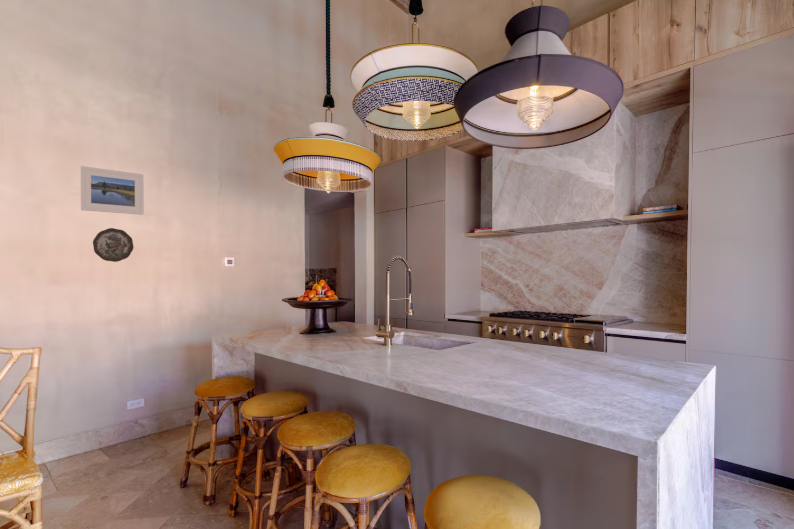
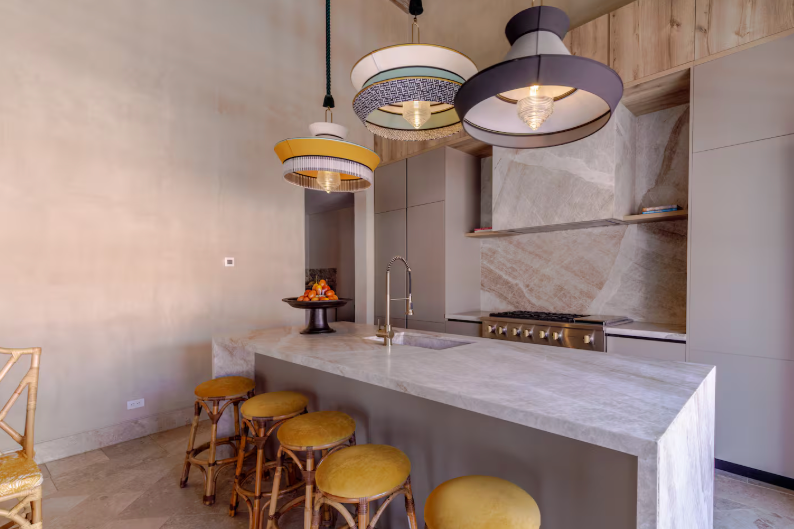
- decorative plate (113, 245)
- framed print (113, 191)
